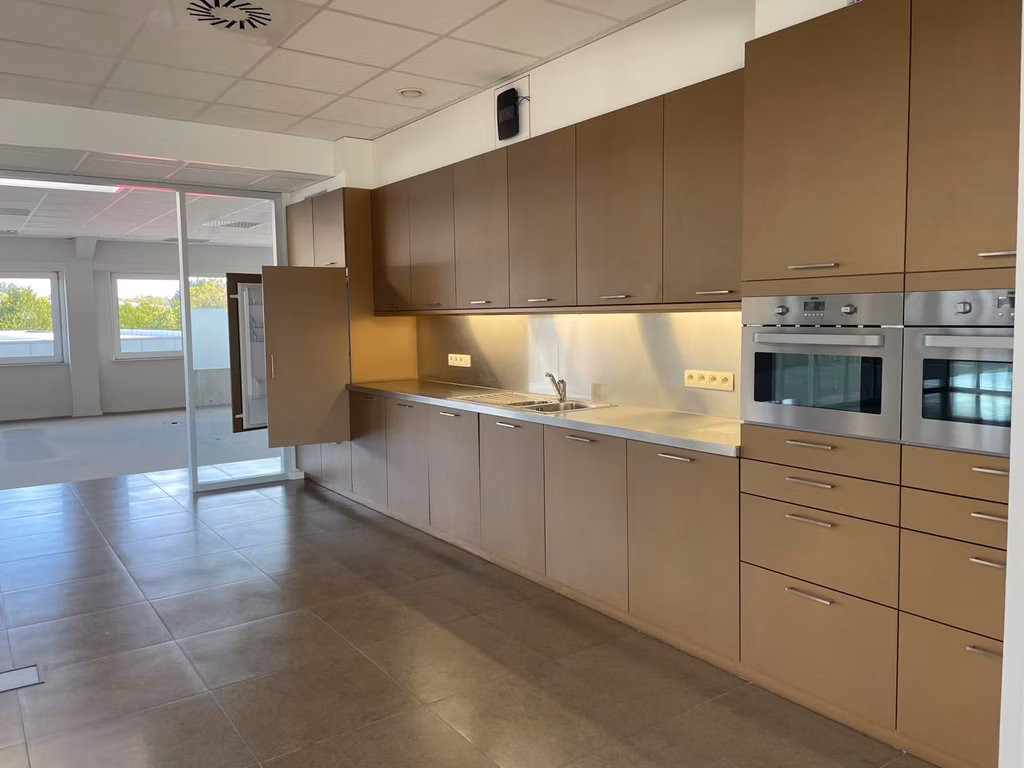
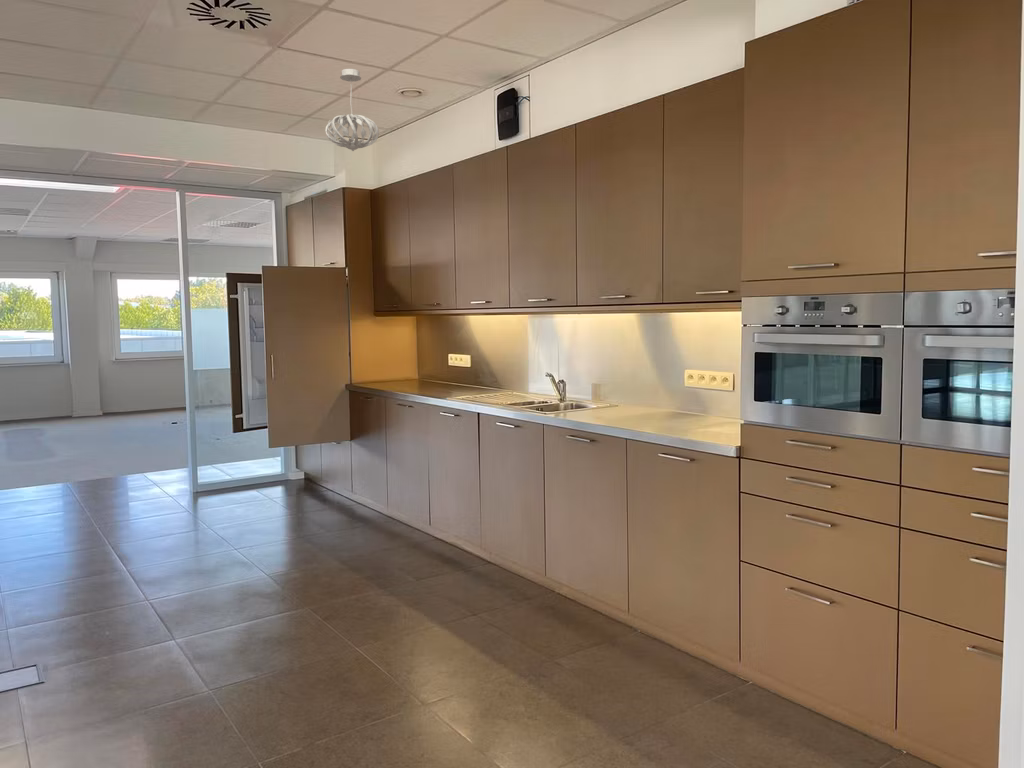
+ pendant light (351, 111)
